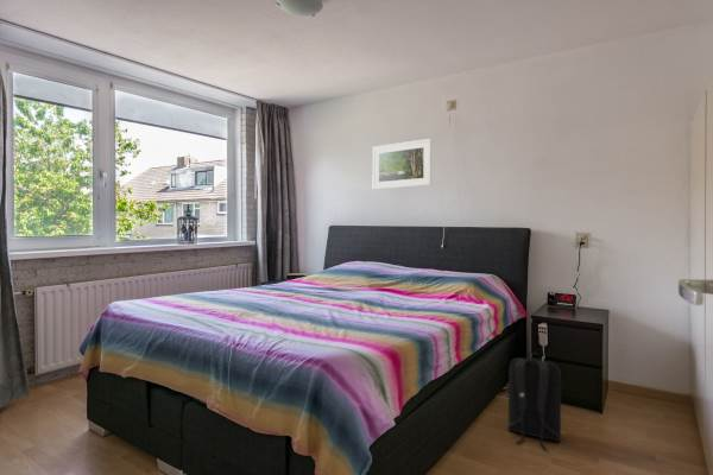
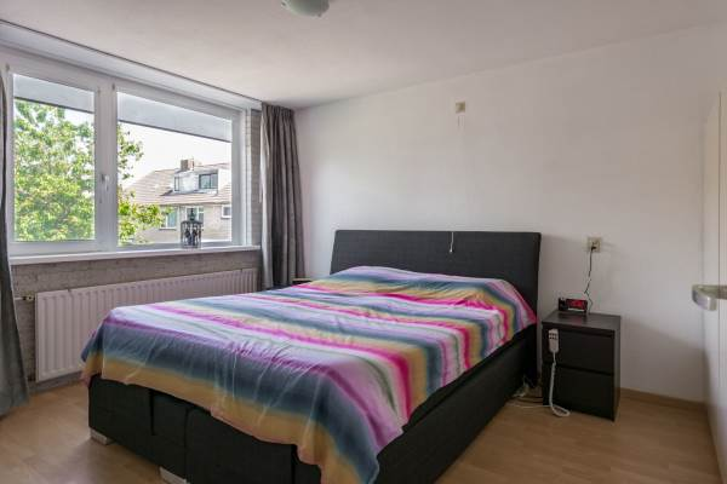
- backpack (532, 395)
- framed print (400, 165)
